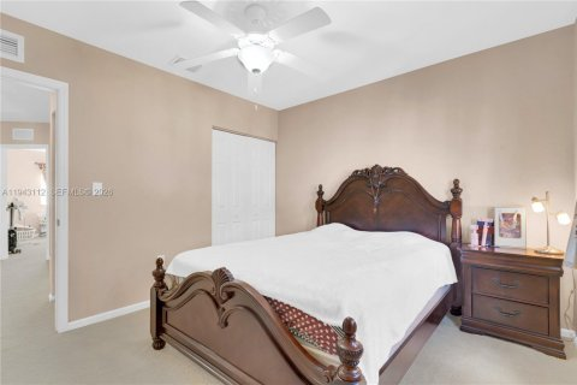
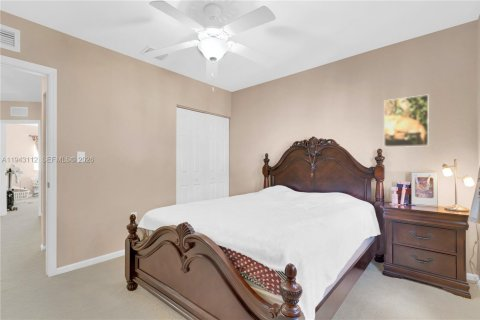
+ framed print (405, 122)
